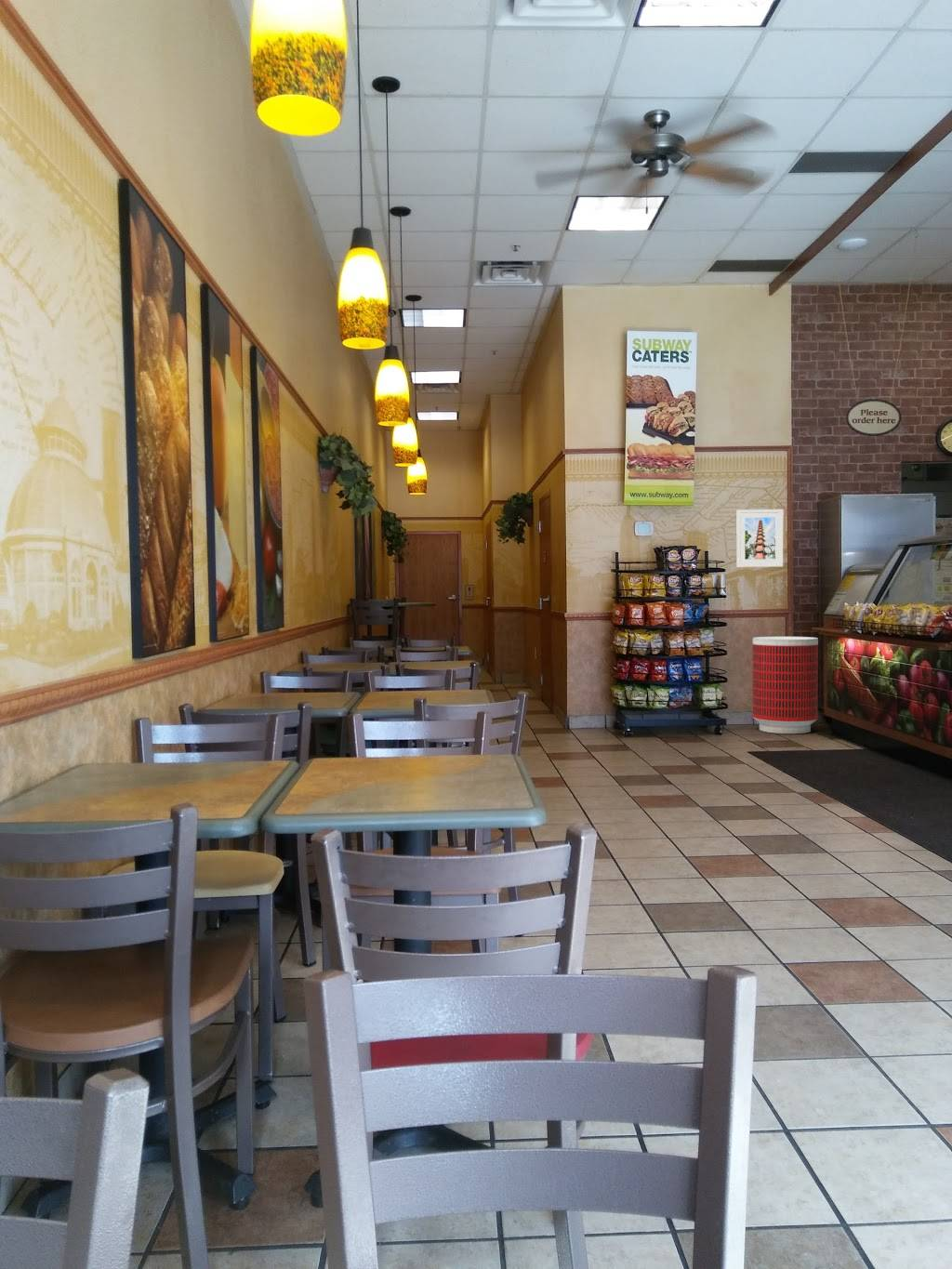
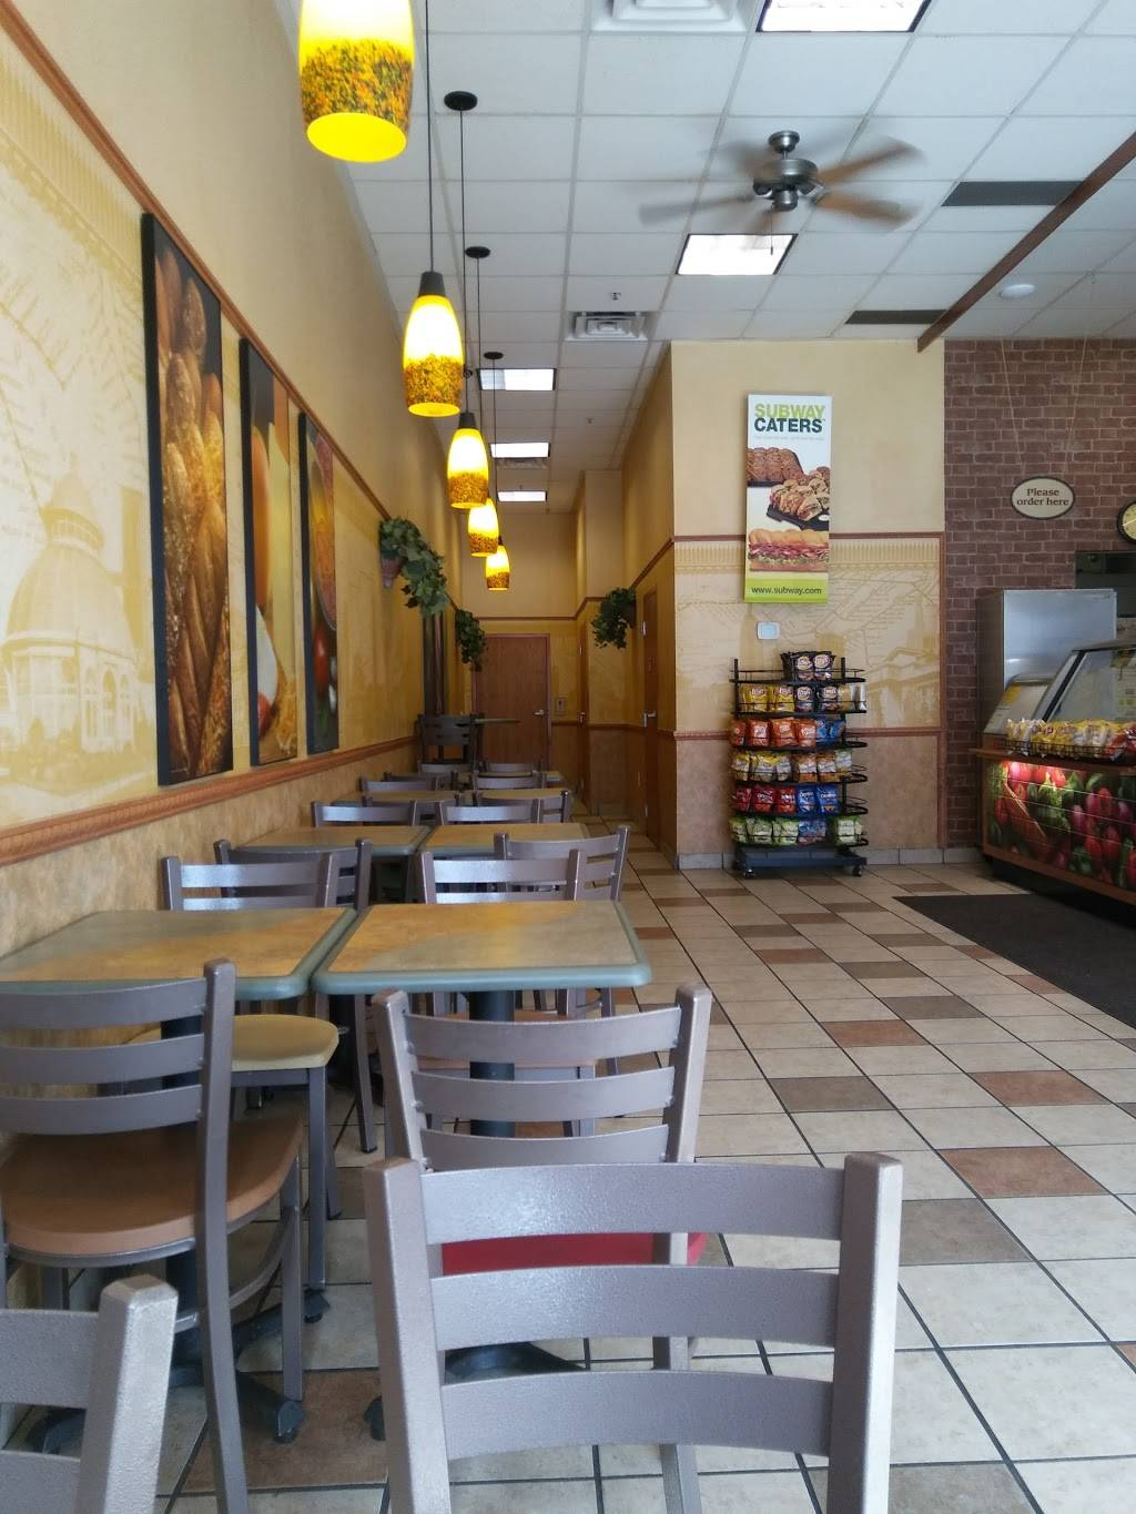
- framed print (760, 538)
- trash can (785, 683)
